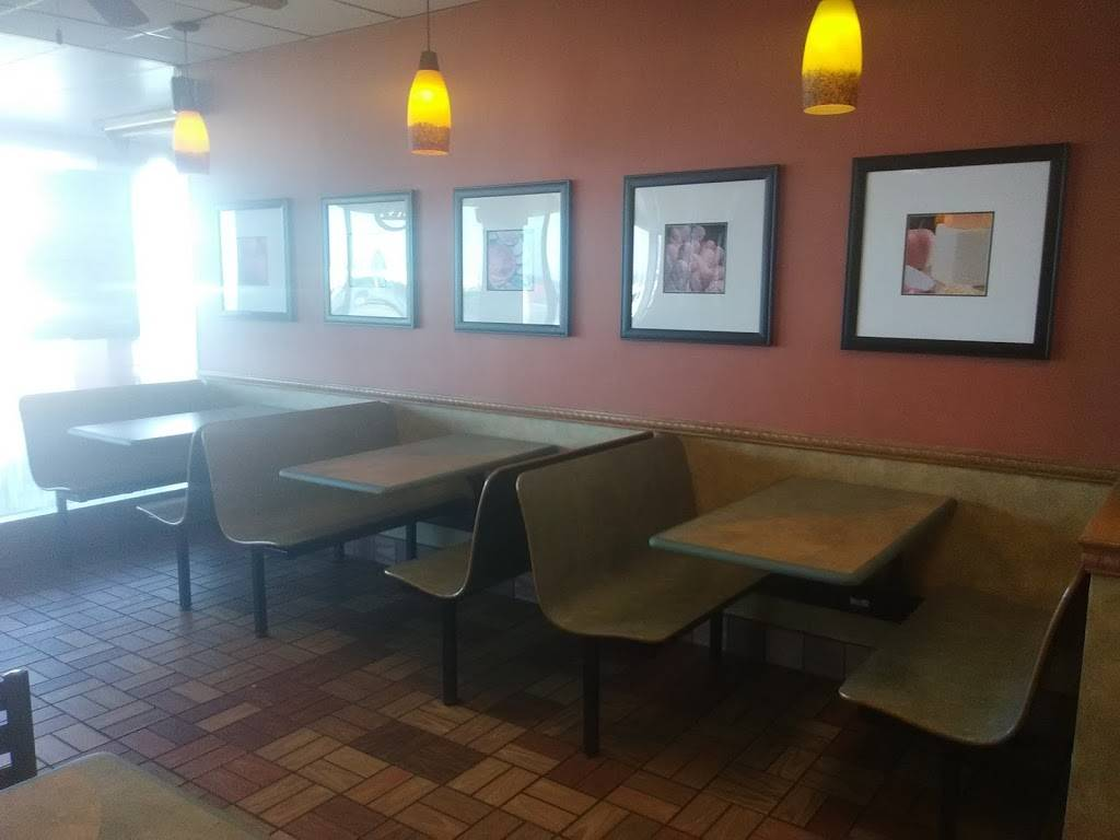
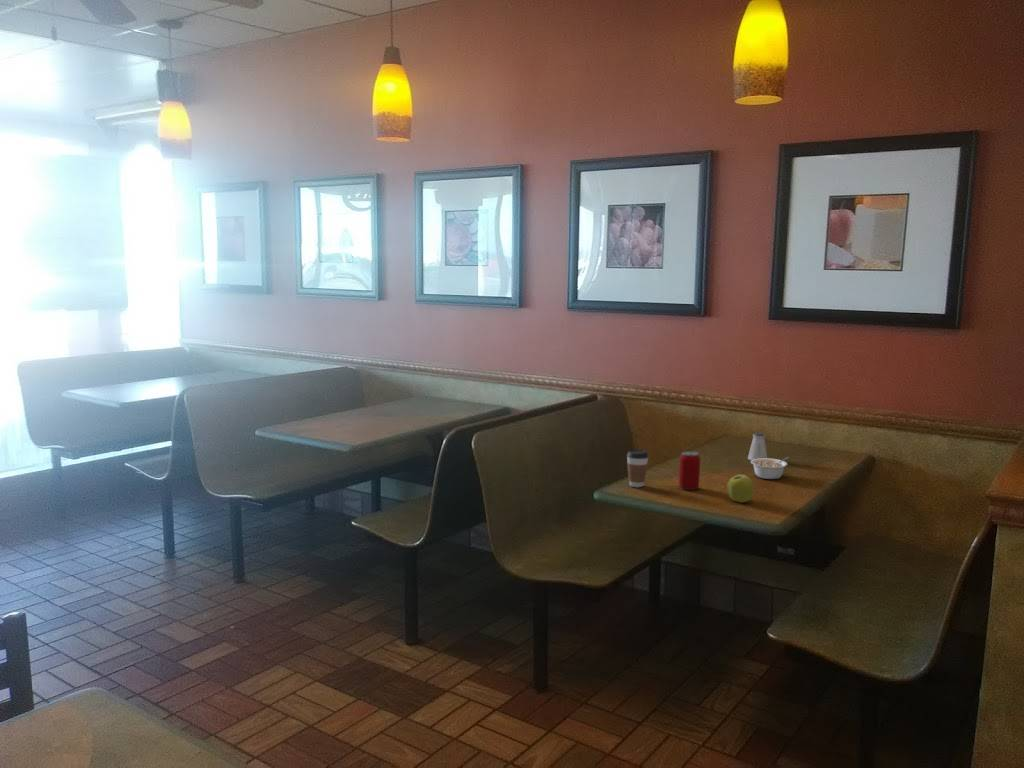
+ coffee cup (637, 468)
+ saltshaker (758, 446)
+ beverage can (689, 470)
+ legume (769, 467)
+ apple (740, 486)
